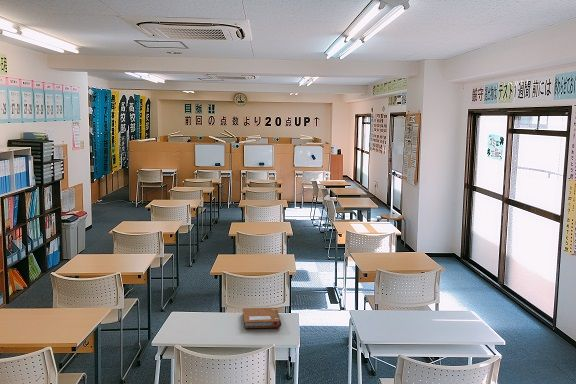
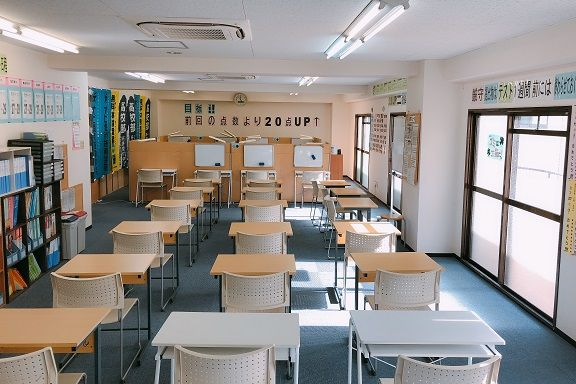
- notebook (261, 317)
